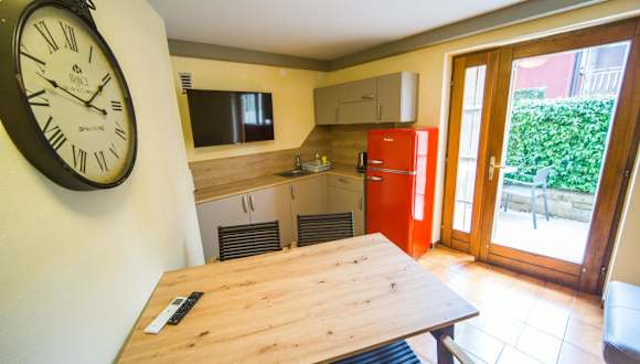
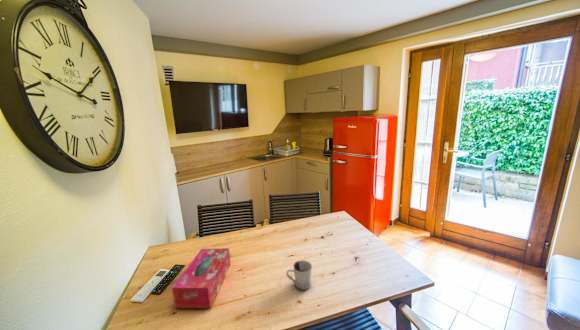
+ cup (299, 275)
+ tissue box (205, 274)
